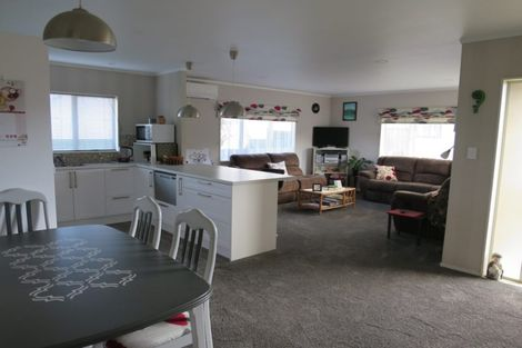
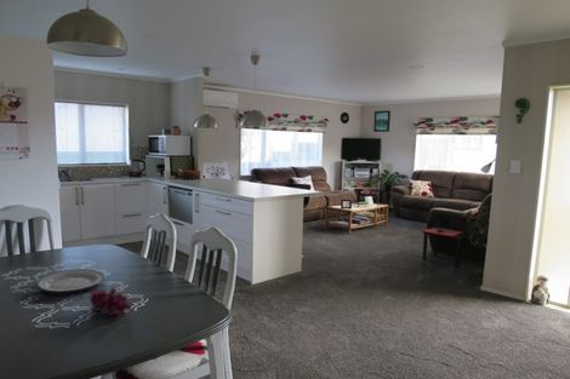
+ plate (72, 281)
+ grapes (109, 299)
